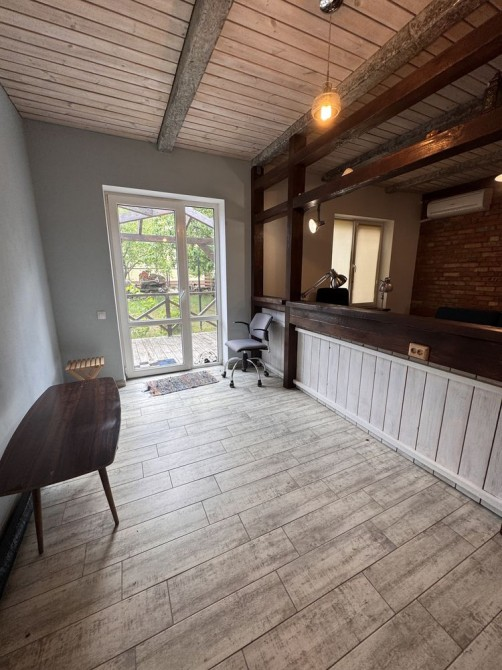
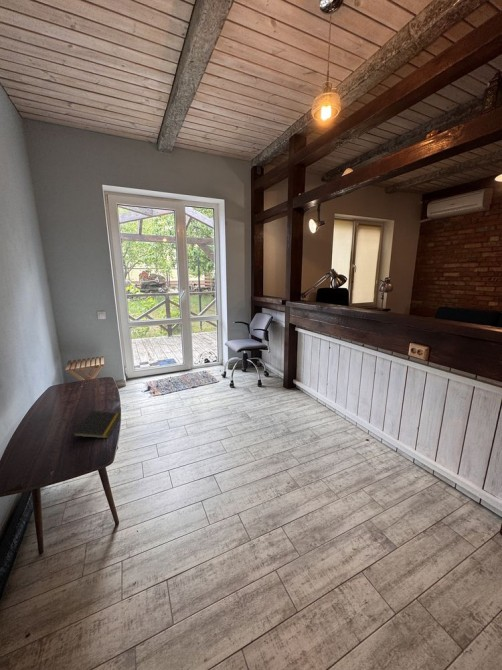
+ notepad (98, 423)
